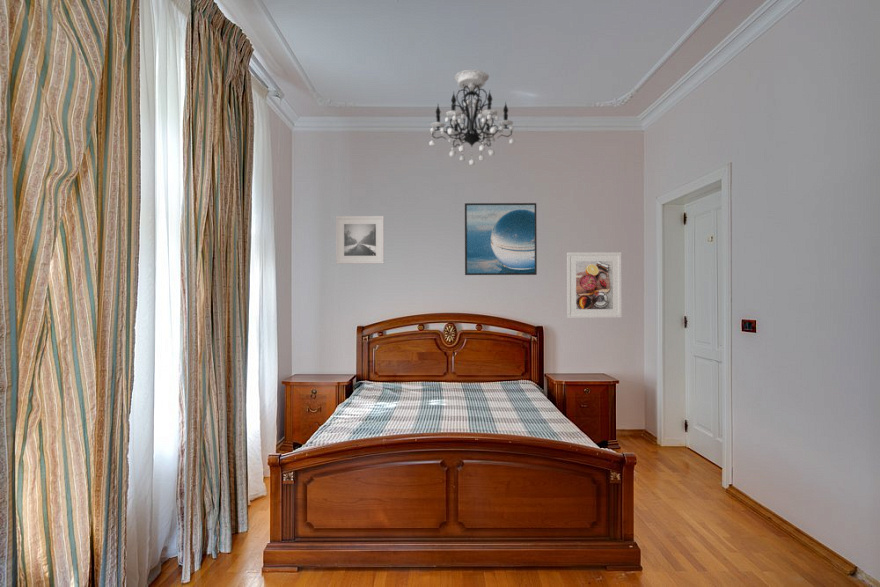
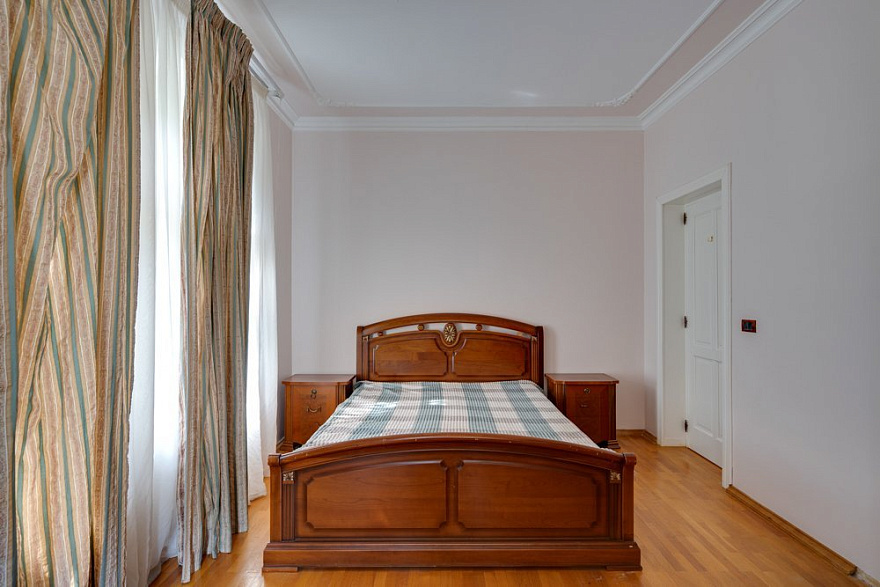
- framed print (500, 239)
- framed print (360, 239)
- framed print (594, 285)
- chandelier (471, 121)
